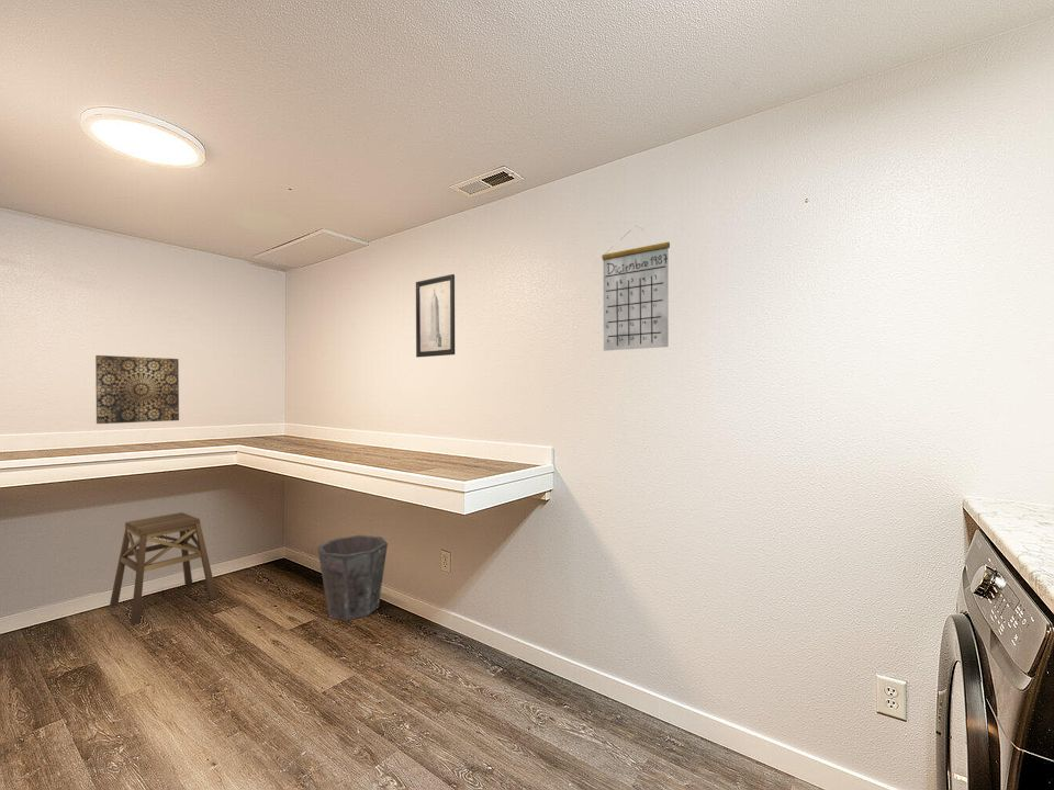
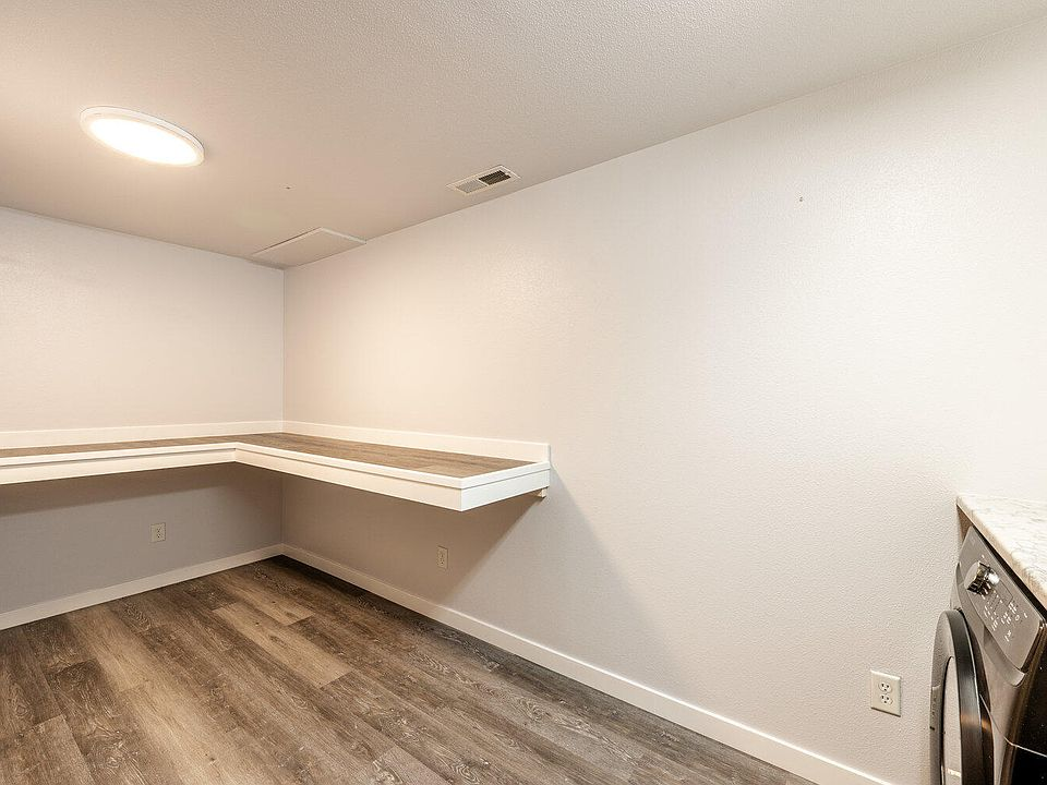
- wall art (435, 317)
- waste bin (352, 576)
- stool (164, 561)
- calendar (635, 286)
- wall art (139, 390)
